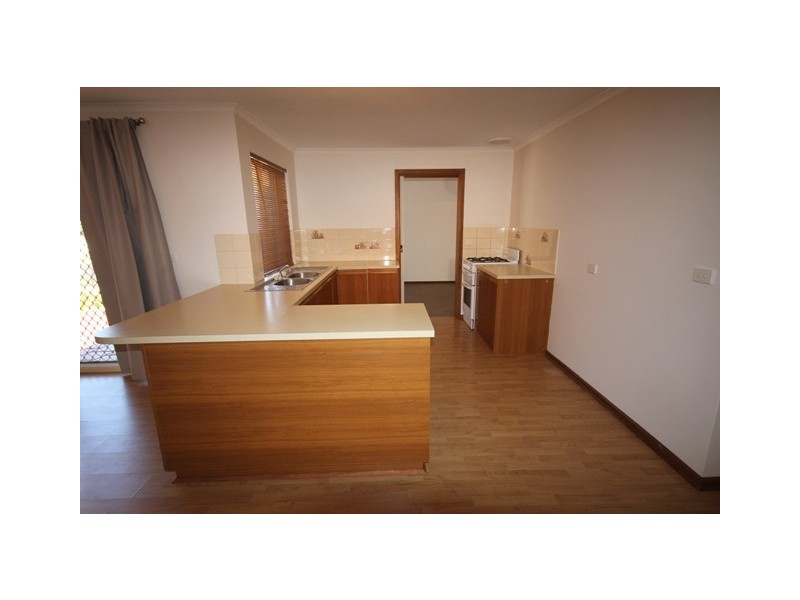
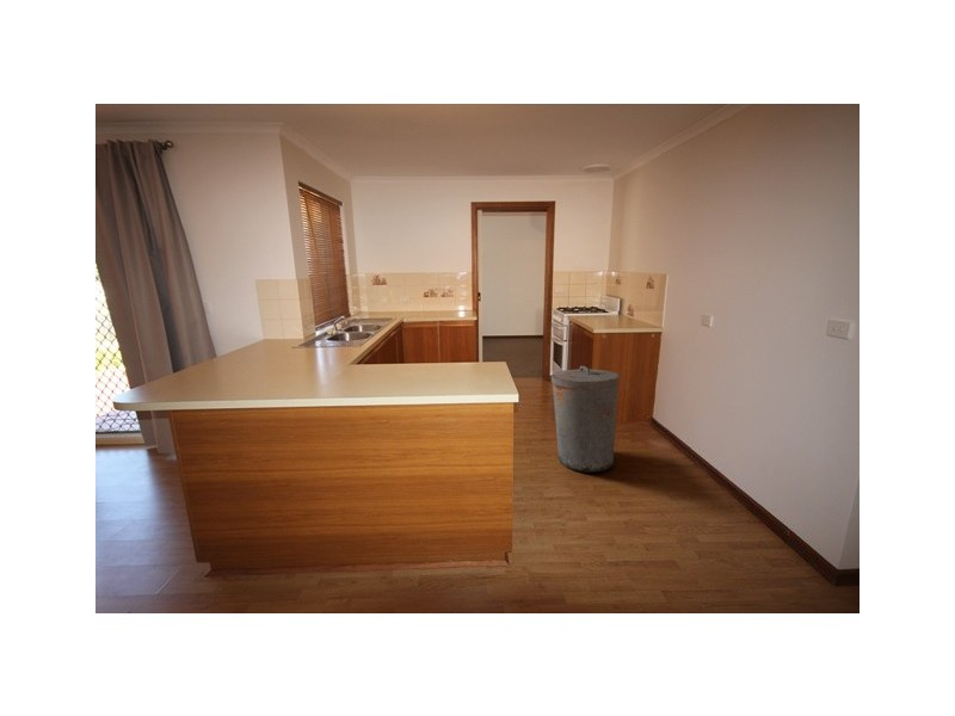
+ trash can (585, 414)
